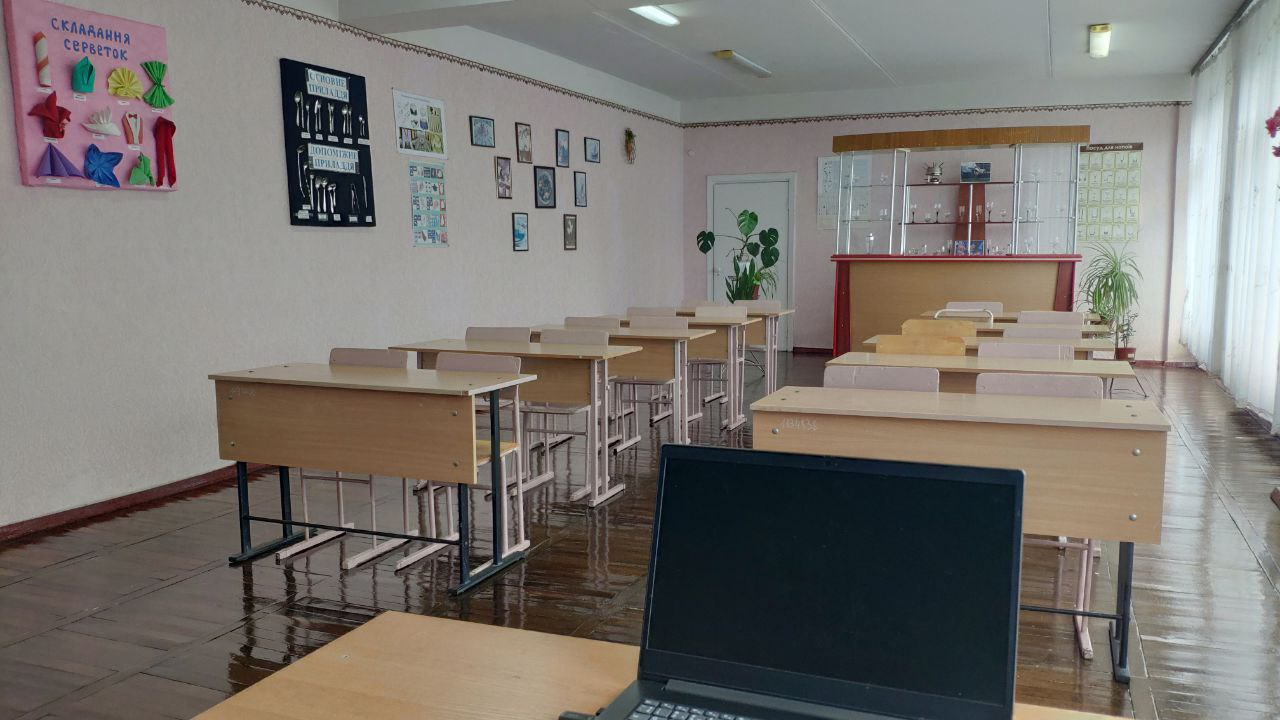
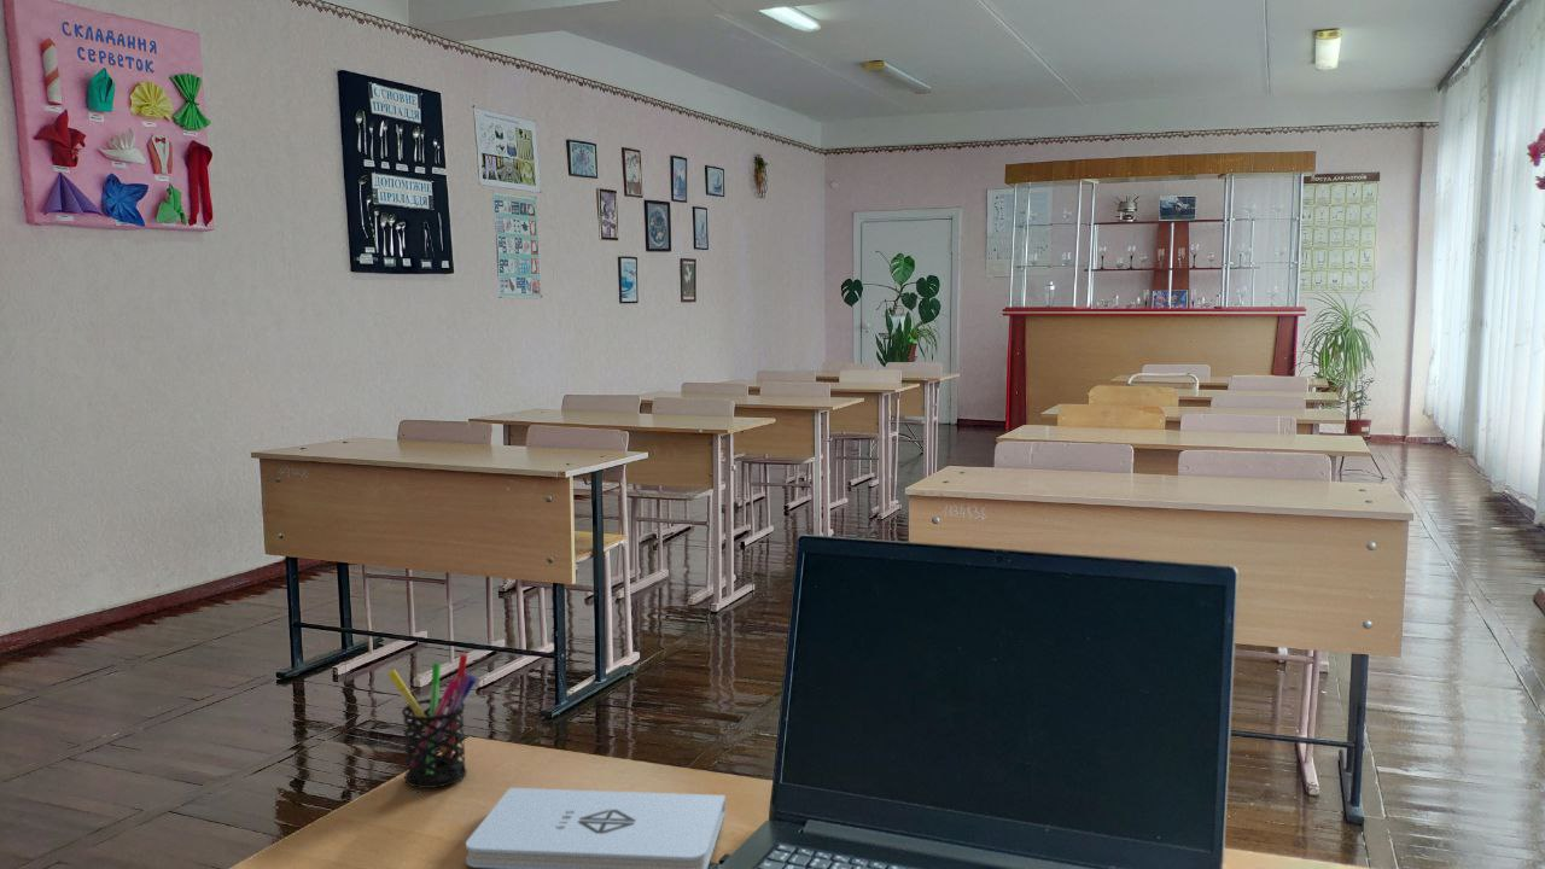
+ notepad (600, 829)
+ pen holder (437, 713)
